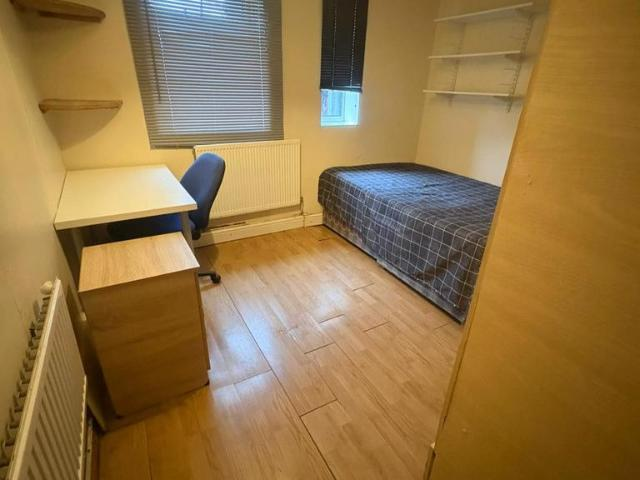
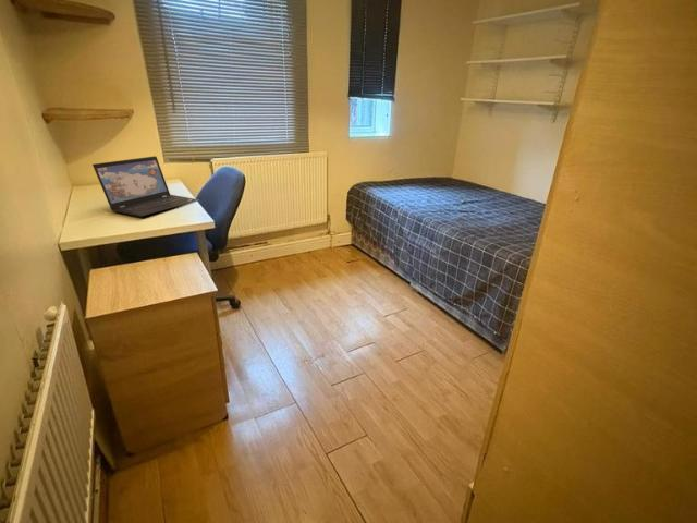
+ laptop (149, 184)
